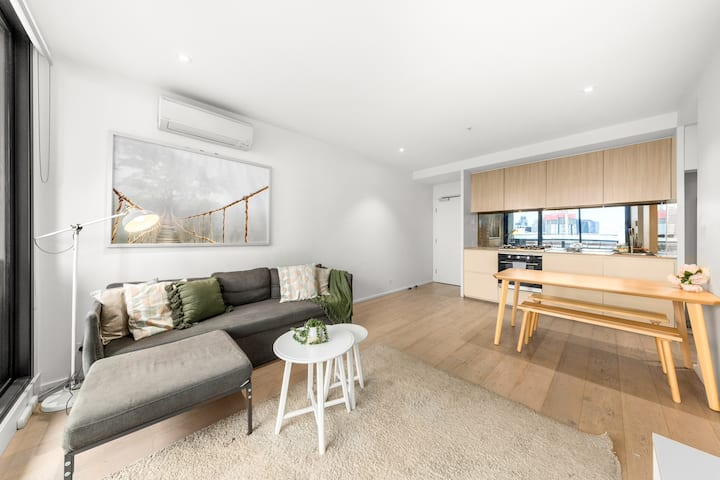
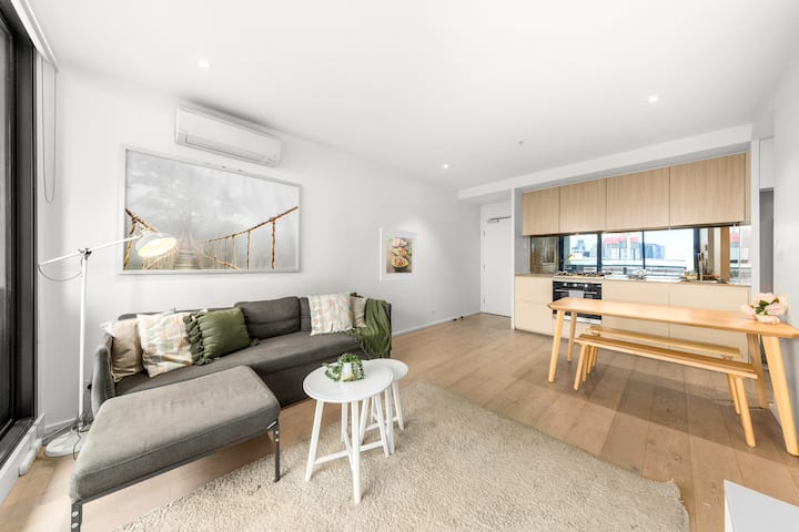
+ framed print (398, 255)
